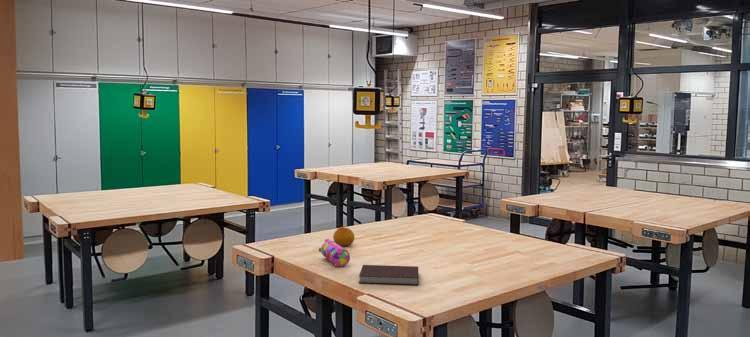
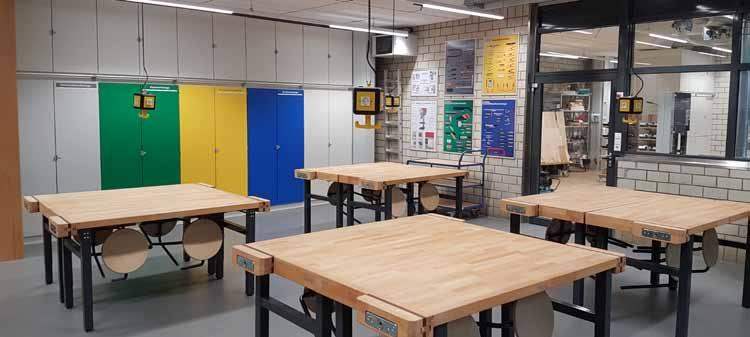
- notebook (389, 274)
- pencil case (334, 252)
- fruit (343, 236)
